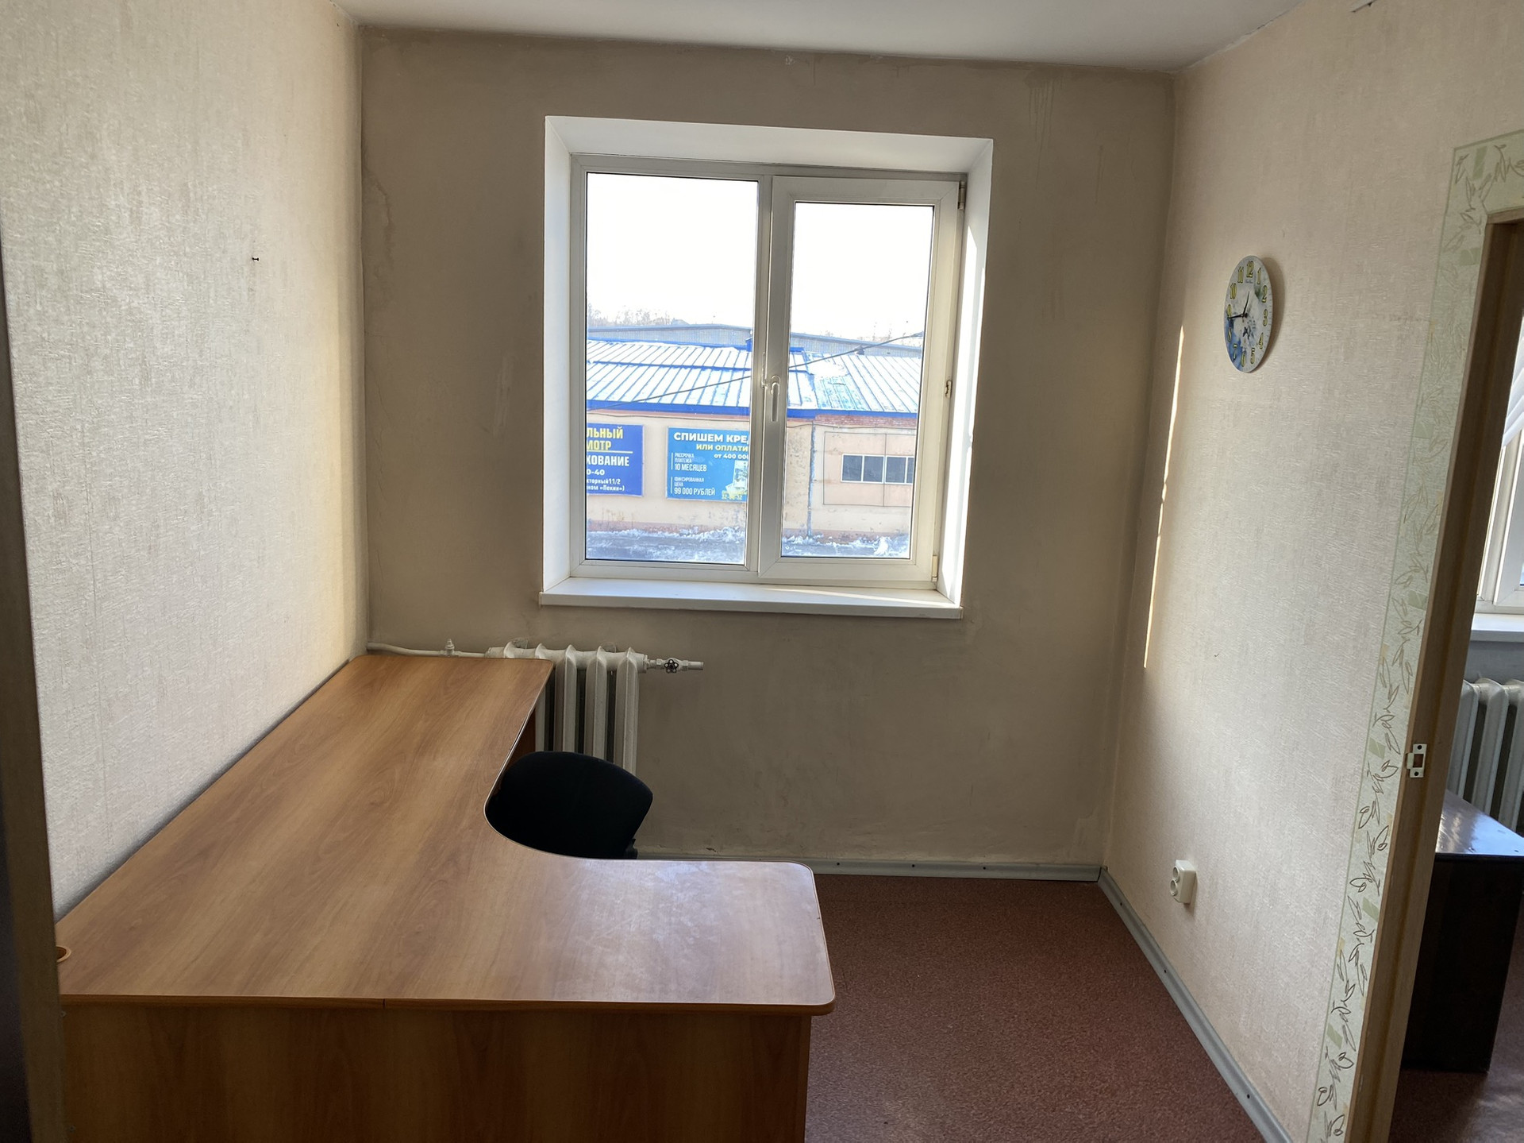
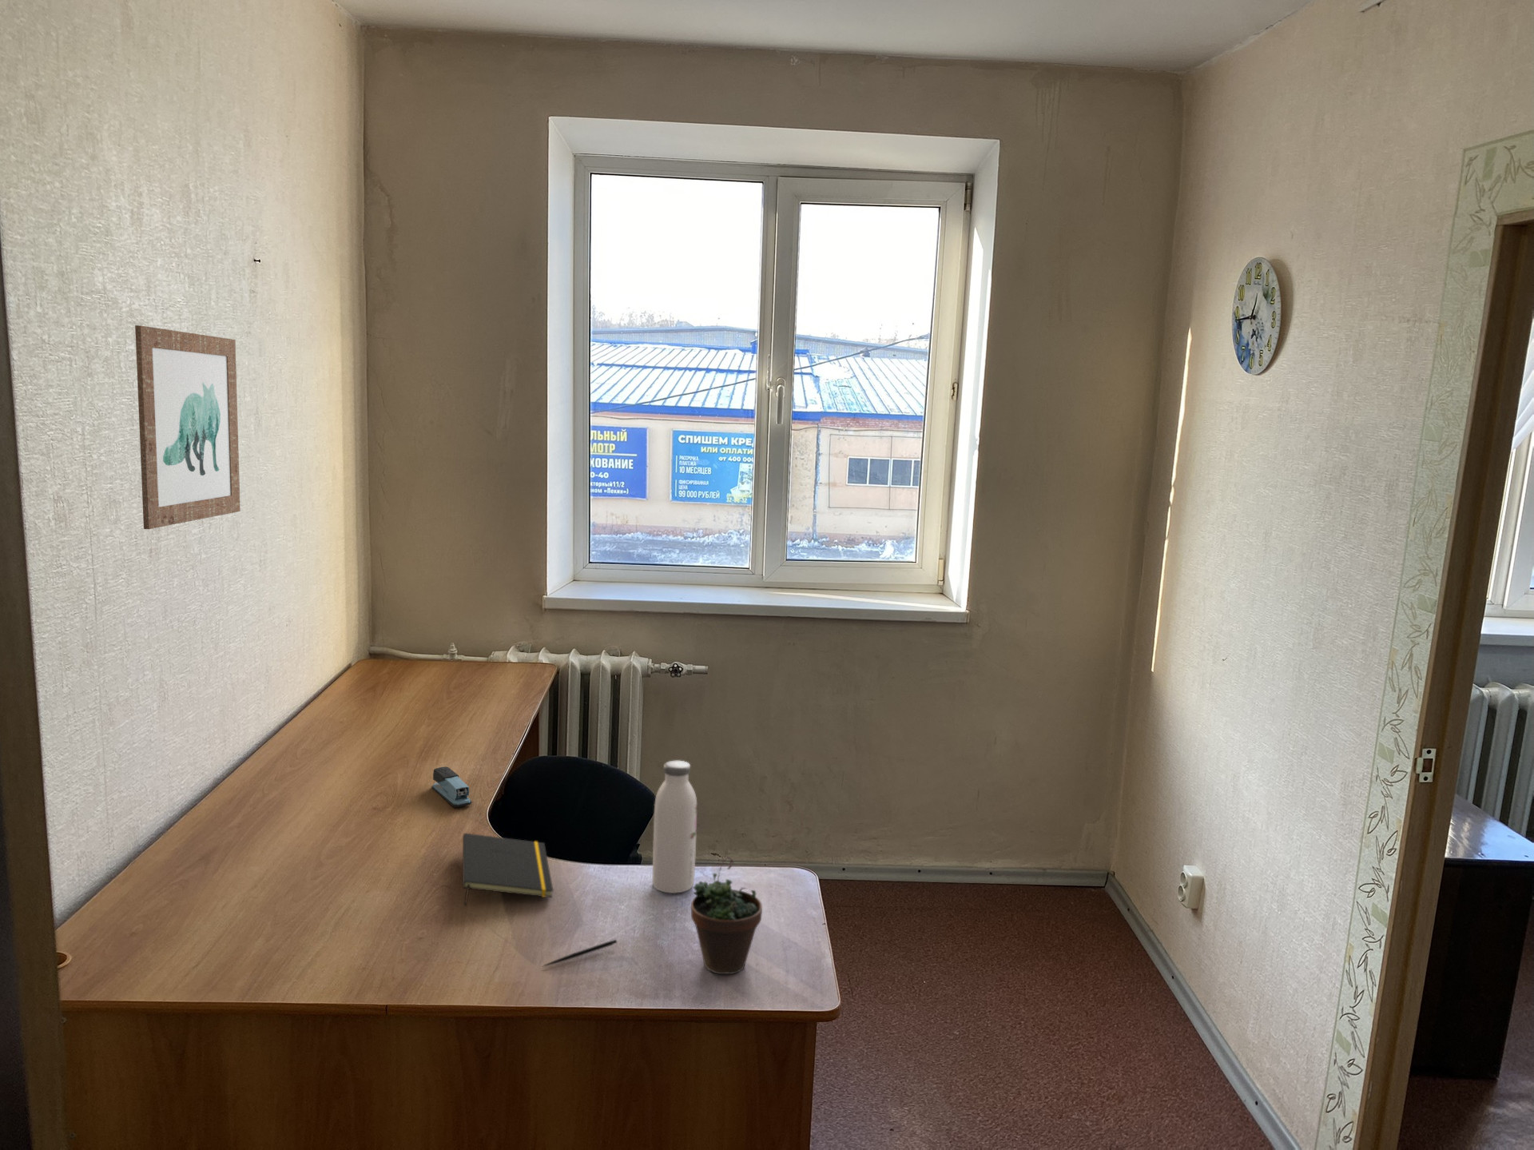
+ notepad (506, 864)
+ water bottle (675, 824)
+ stapler (451, 785)
+ pen (580, 953)
+ succulent plant (726, 910)
+ wall art (192, 426)
